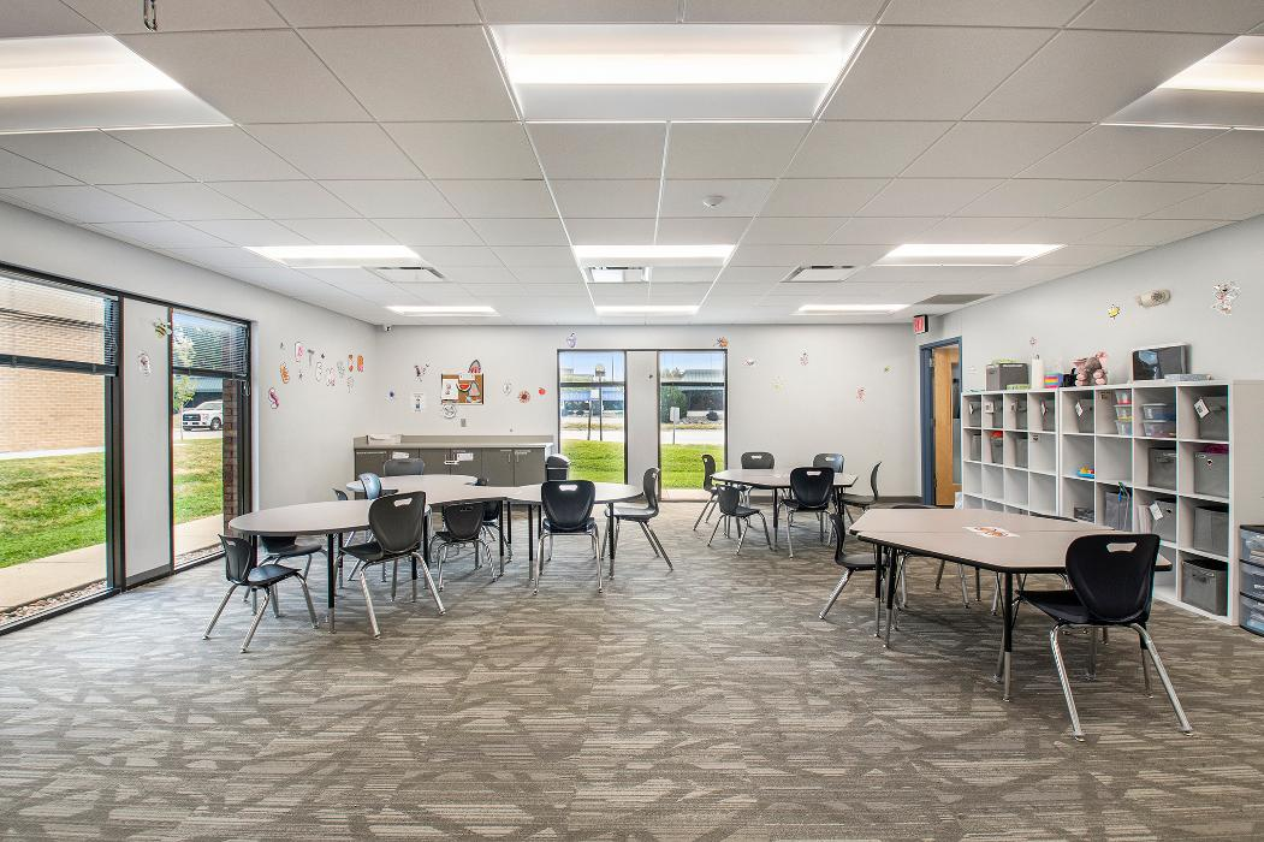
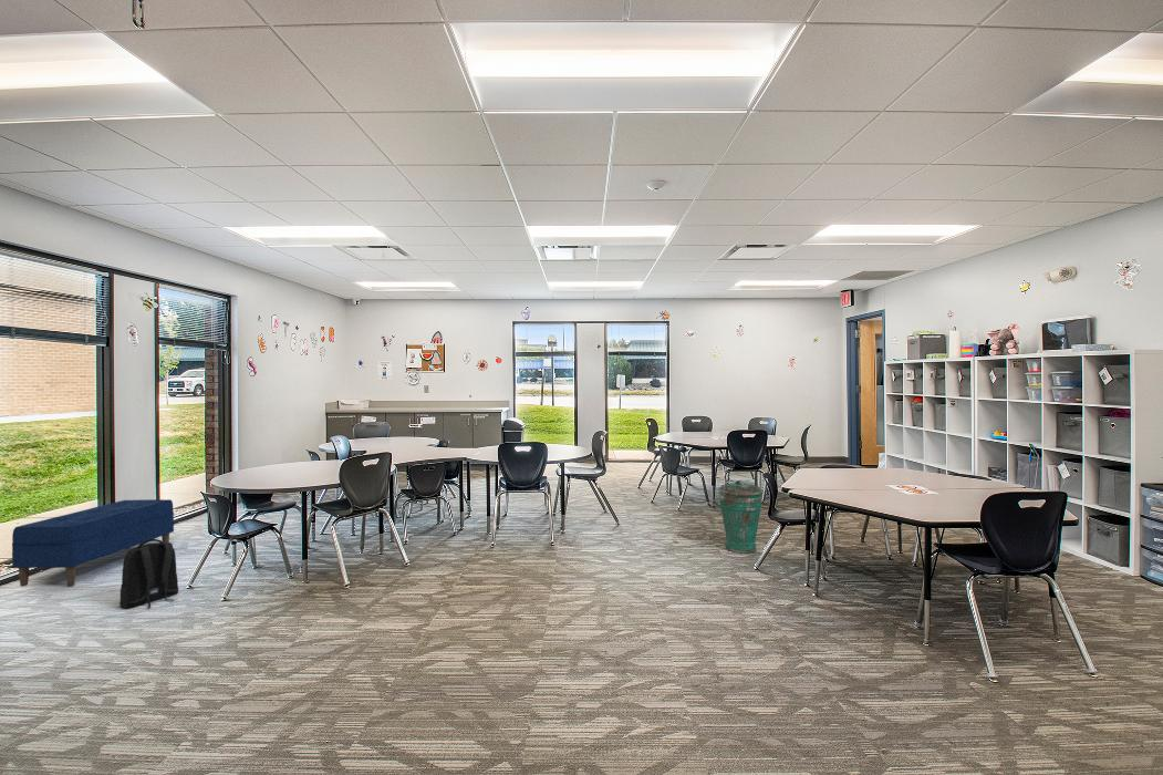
+ trash can (740, 514)
+ backpack (152, 570)
+ bench (101, 538)
